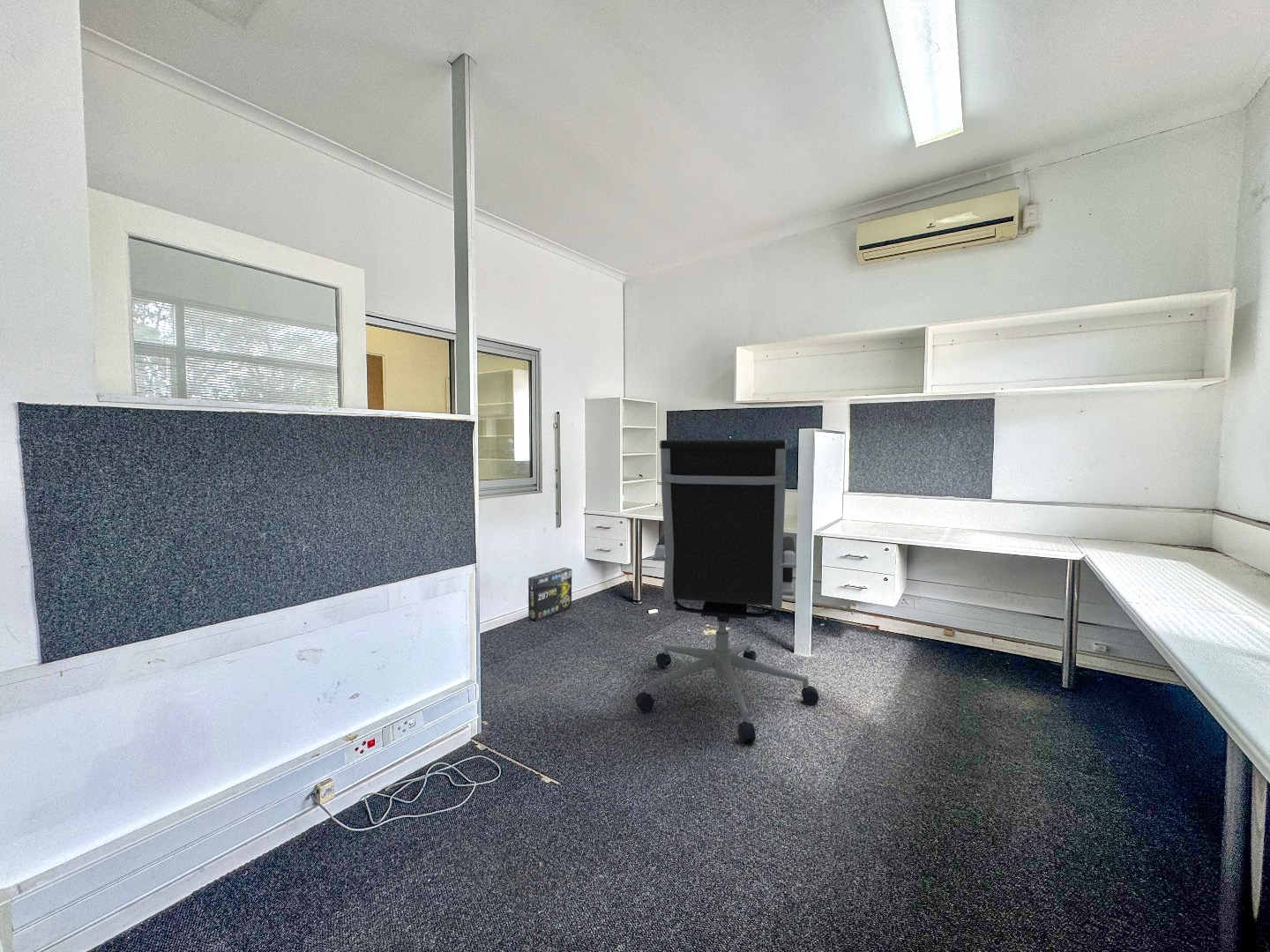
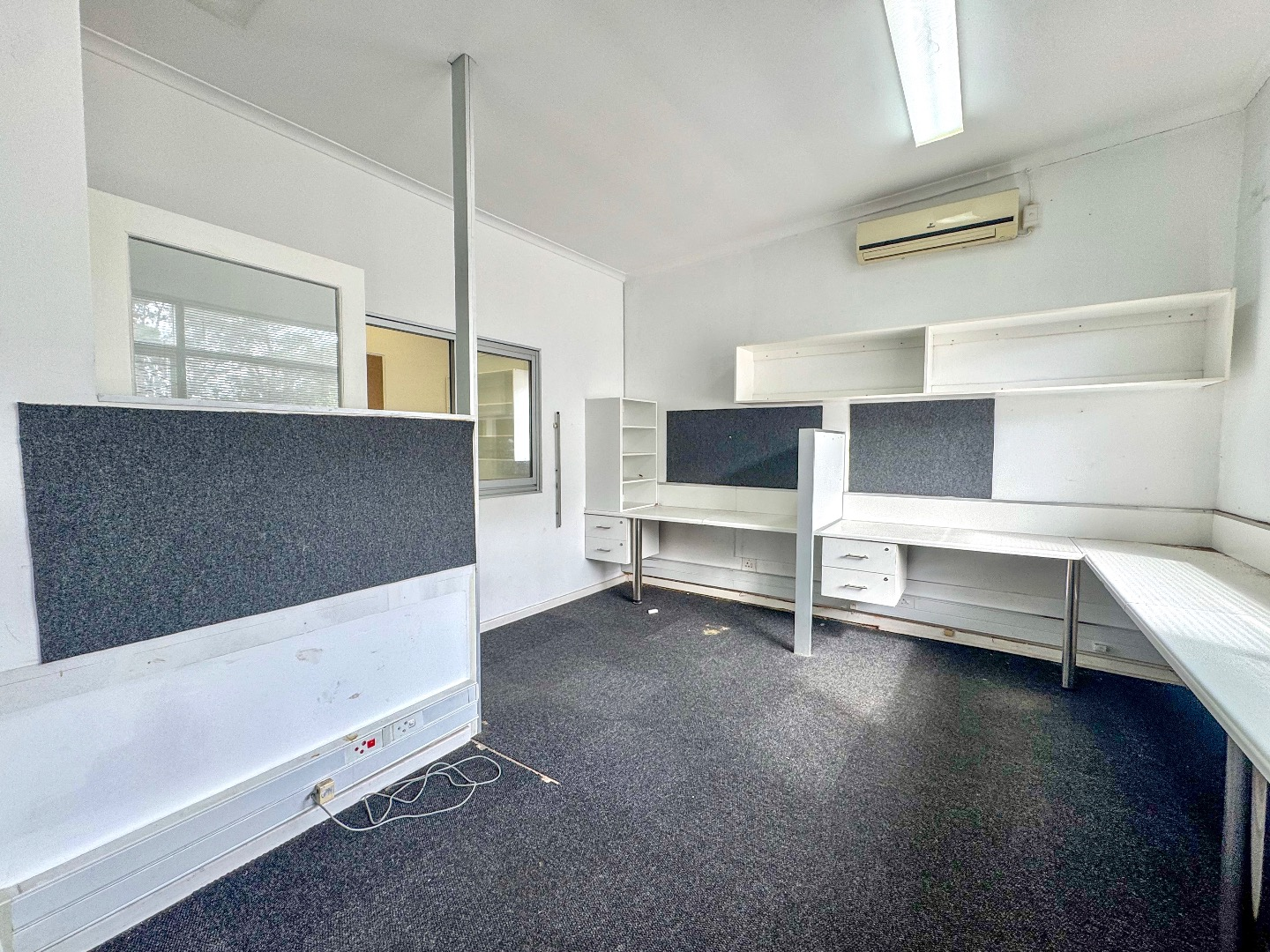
- office chair (730, 569)
- box (550, 592)
